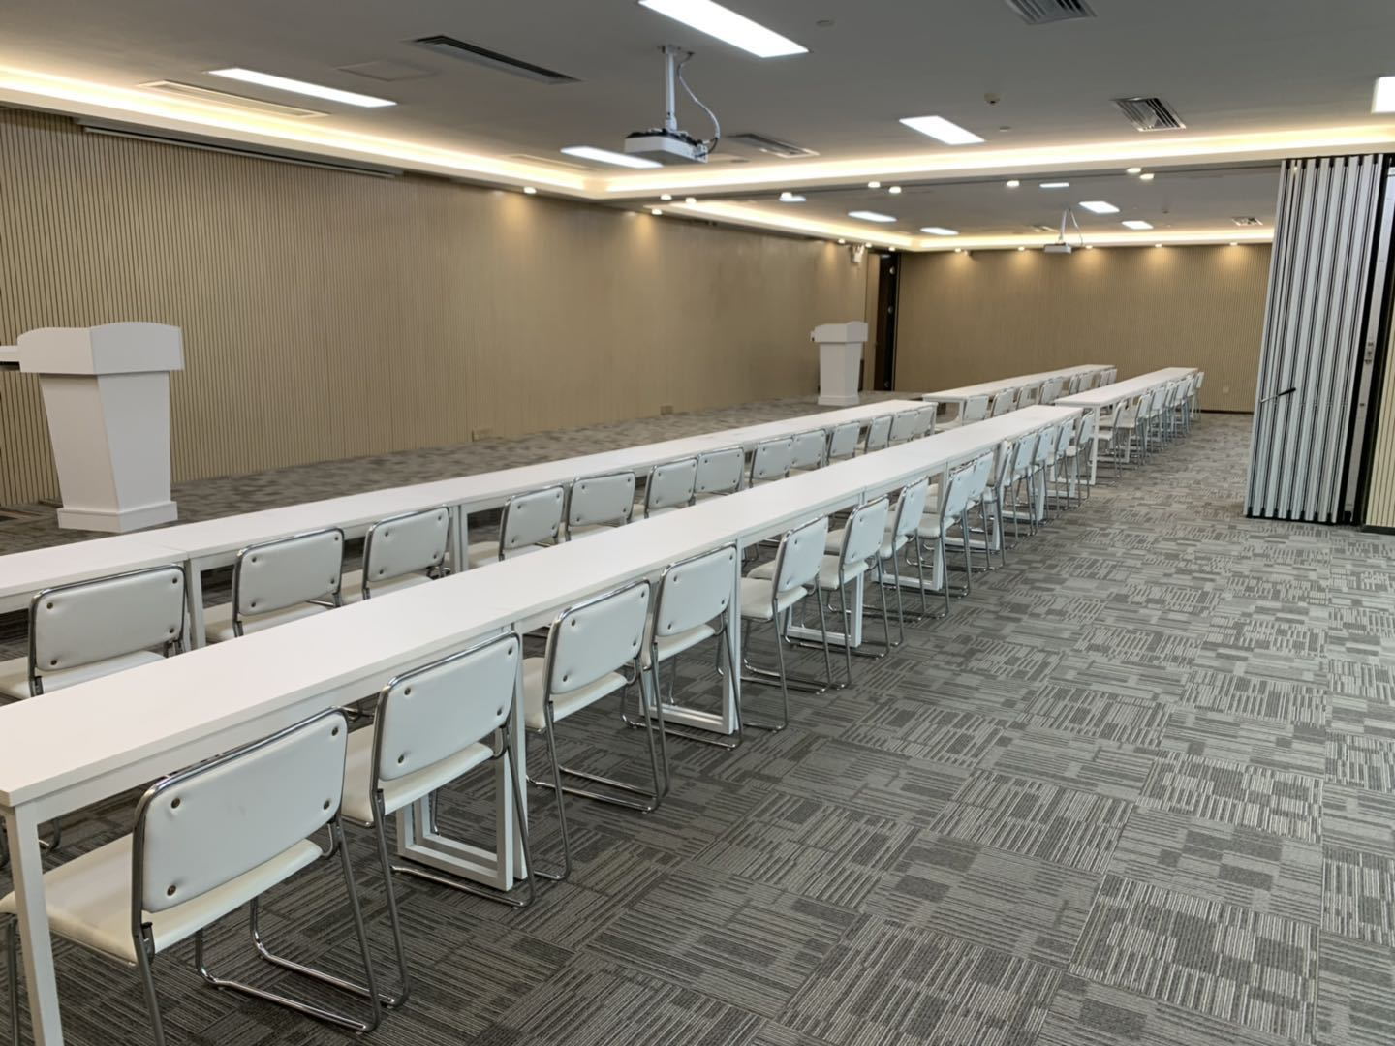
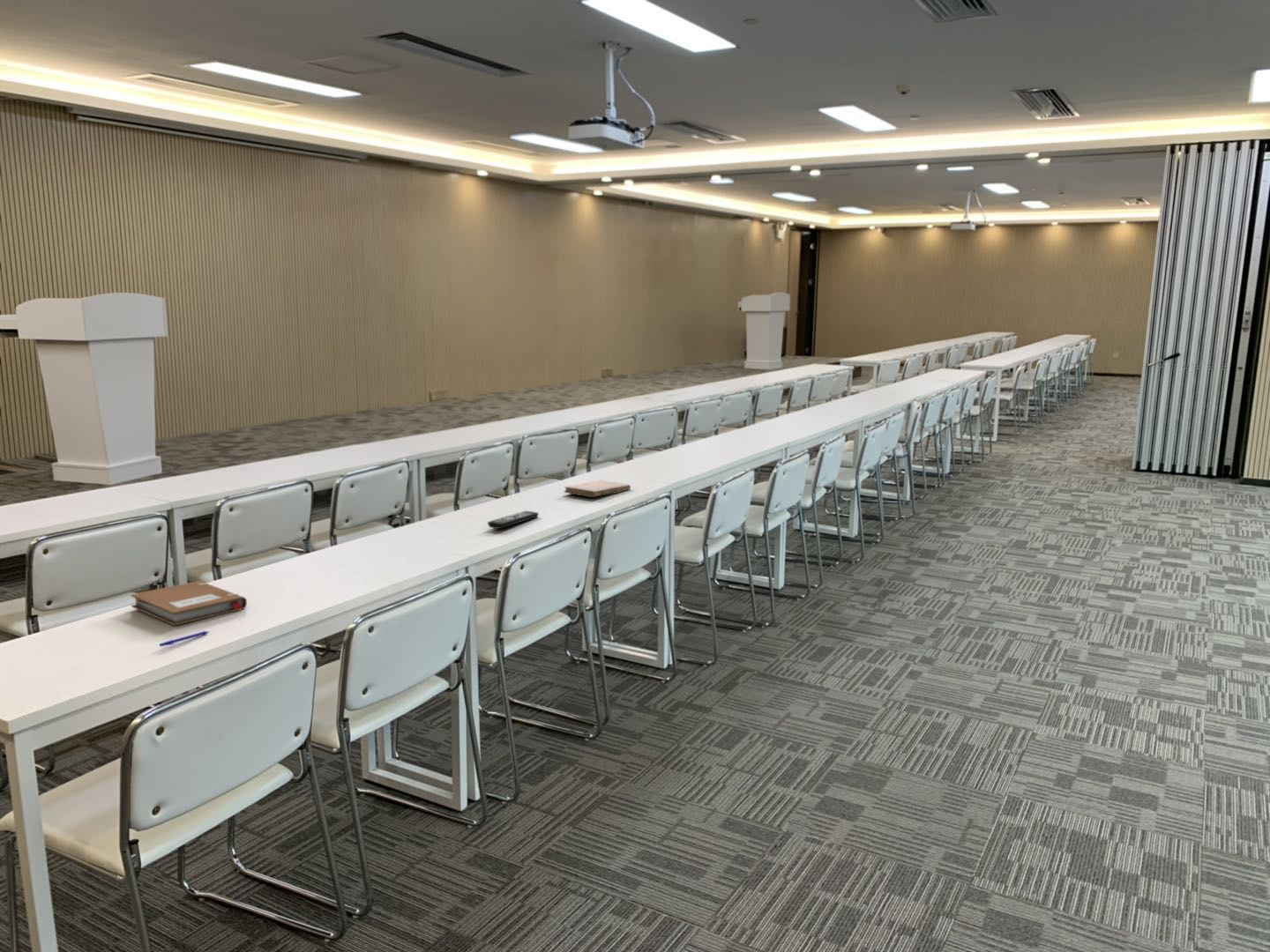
+ notebook (190, 601)
+ notebook (597, 488)
+ pen (185, 637)
+ remote control (513, 519)
